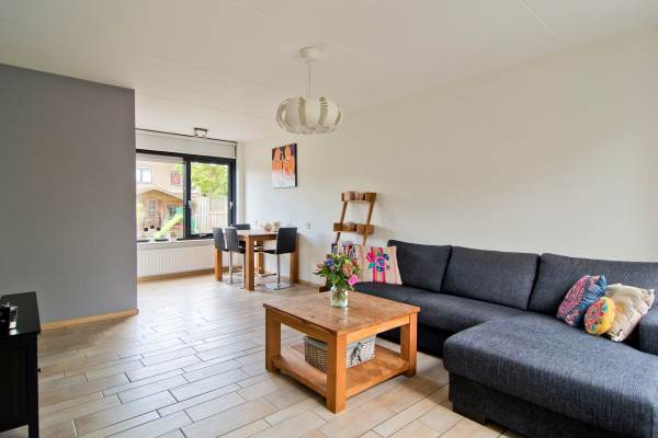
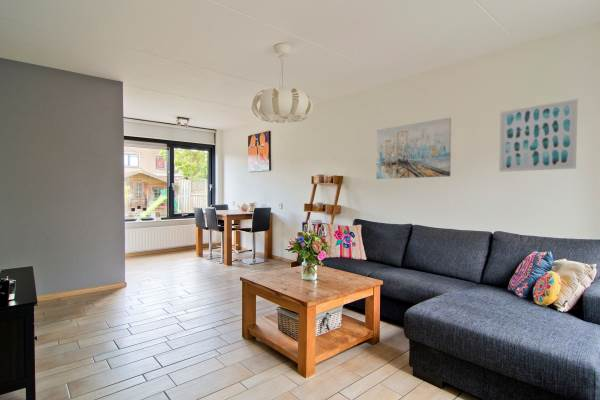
+ wall art (535, 138)
+ wall art (410, 151)
